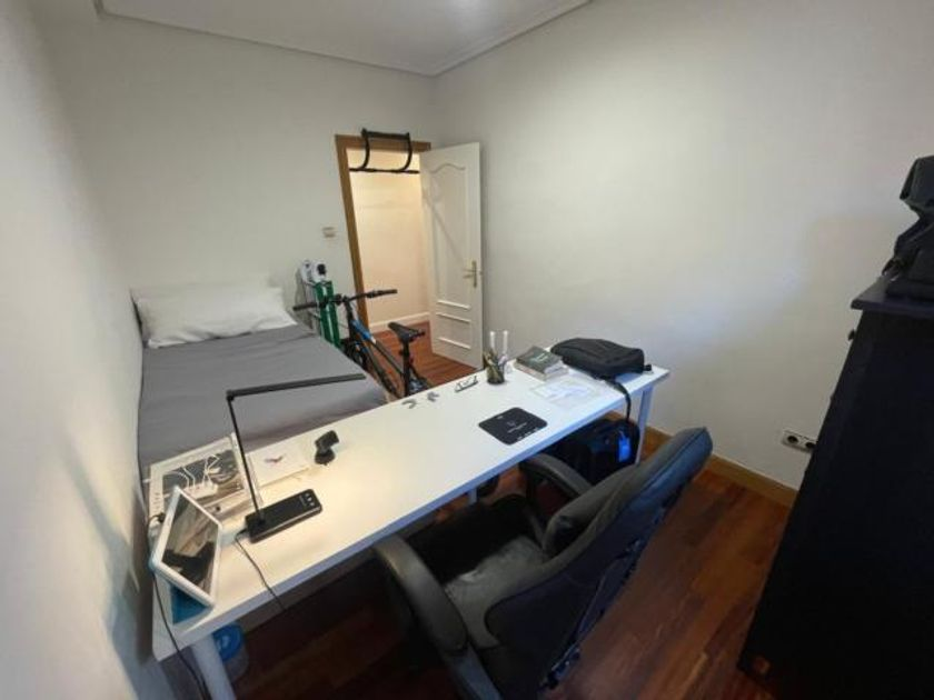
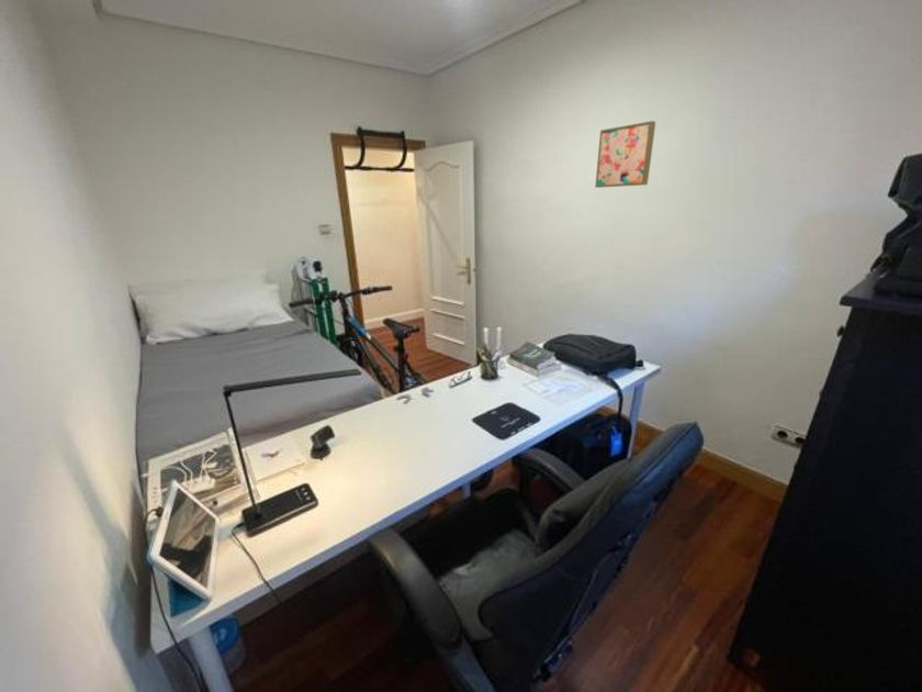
+ wall art (622, 156)
